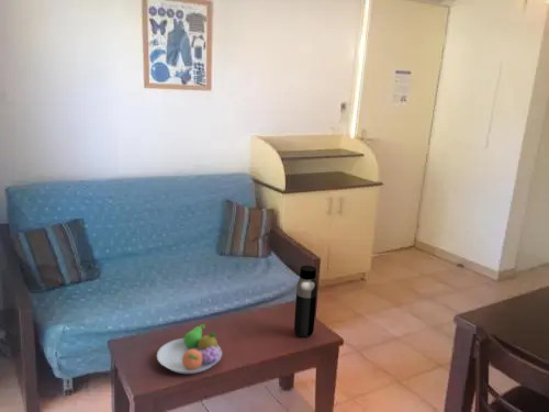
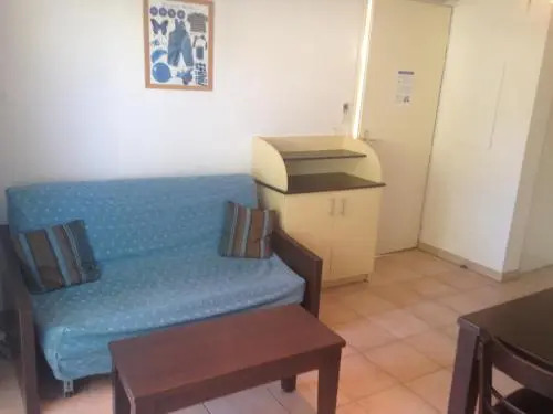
- water bottle (305, 301)
- fruit bowl (191, 346)
